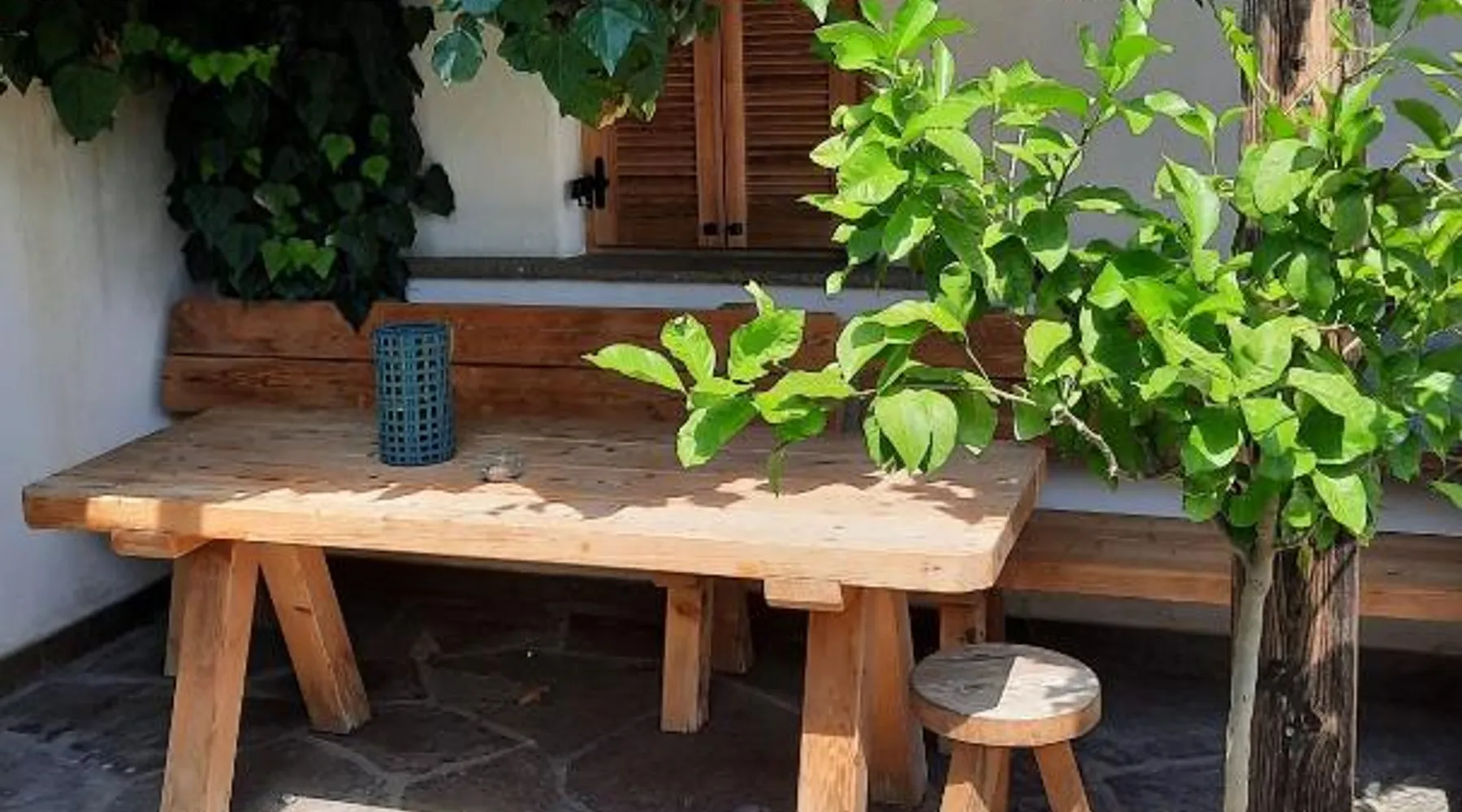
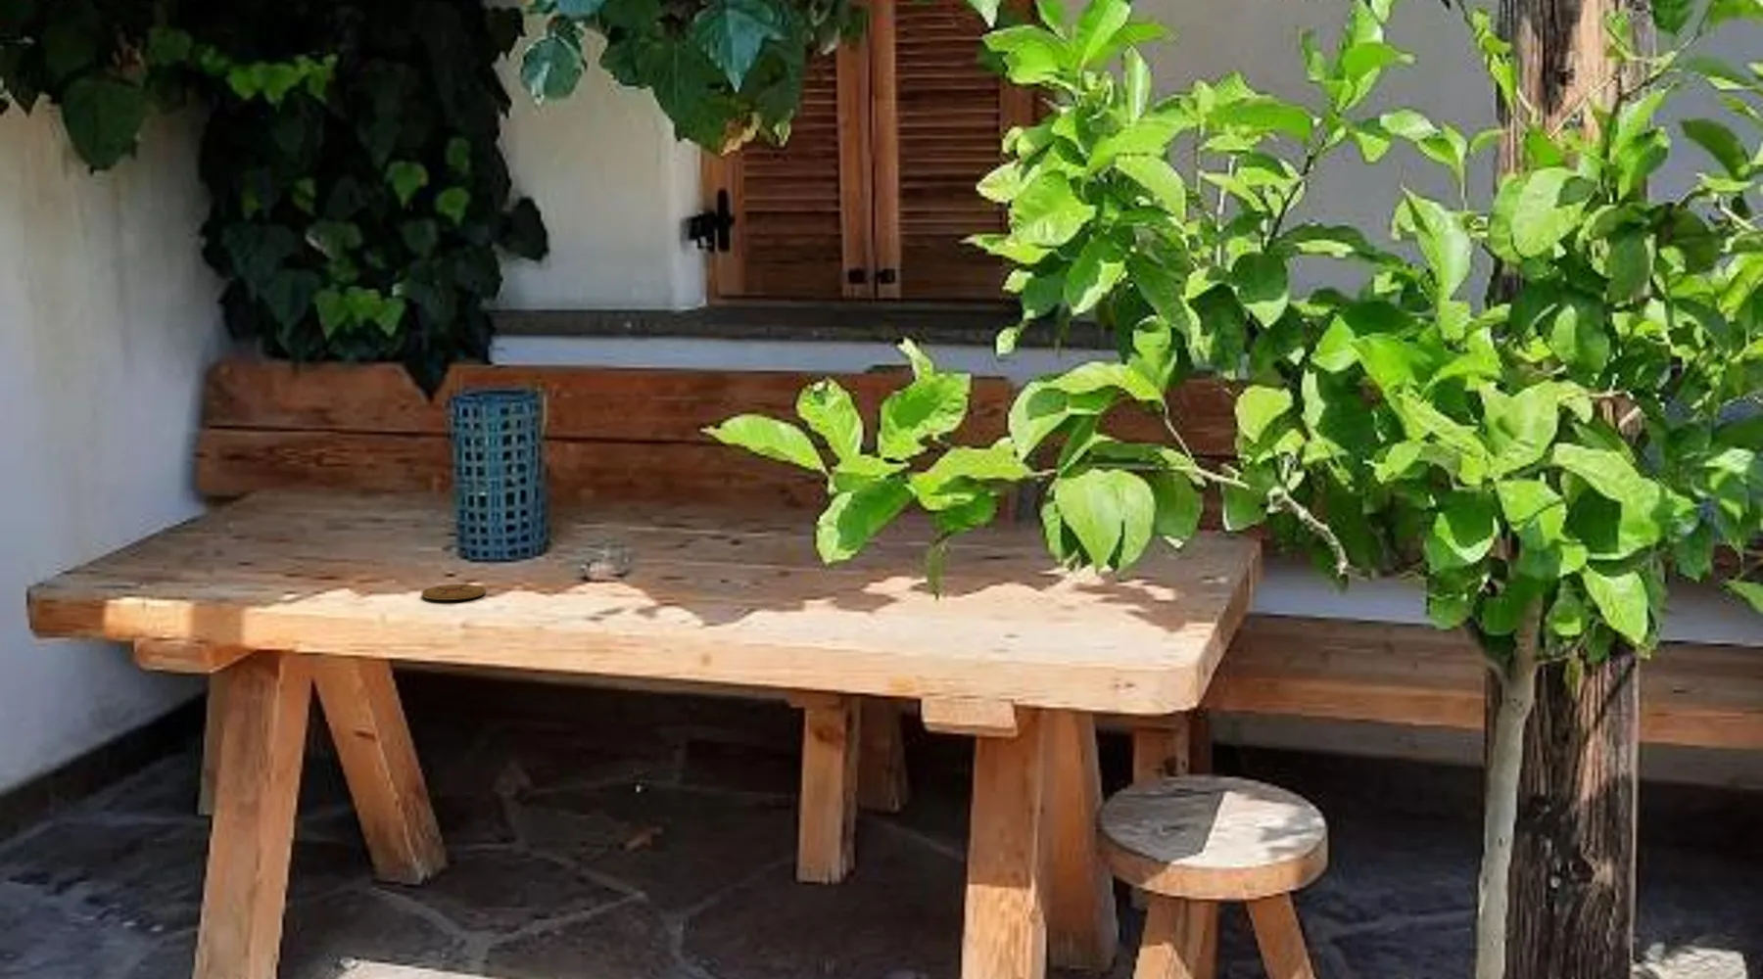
+ coaster (453, 591)
